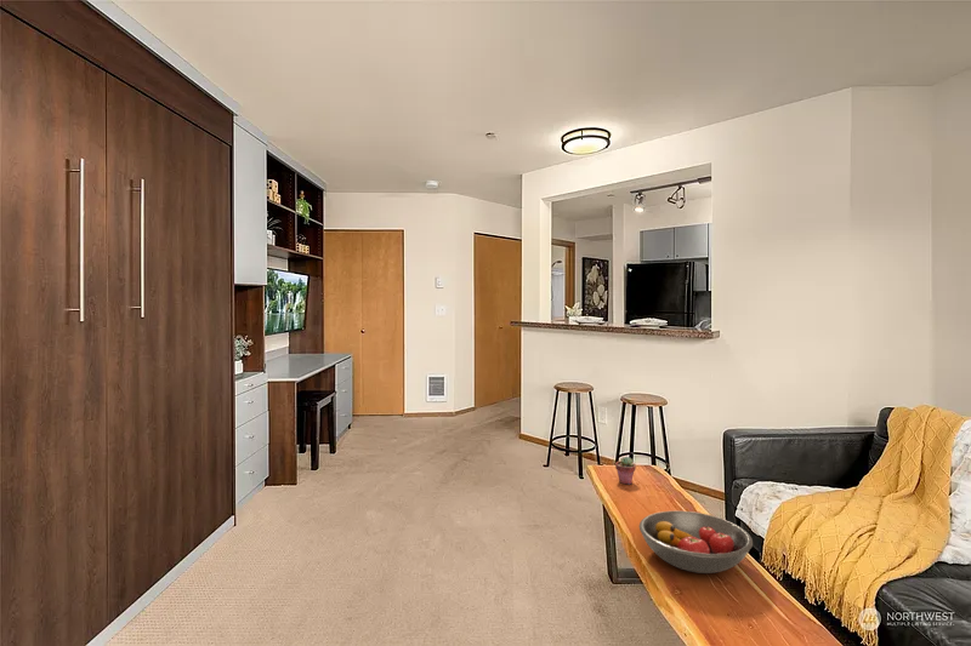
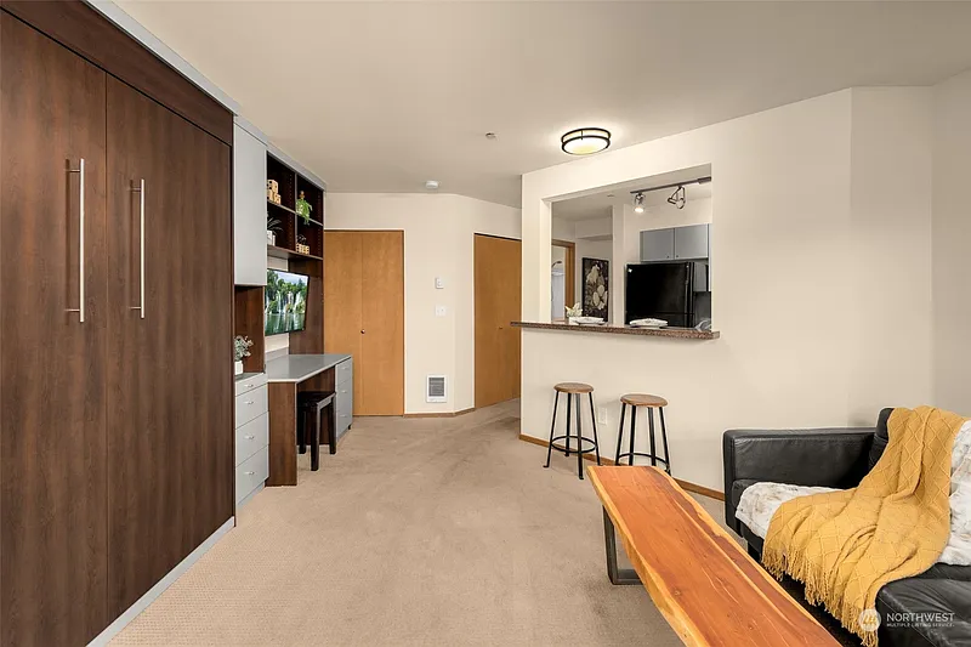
- potted succulent (625, 469)
- fruit bowl (693, 542)
